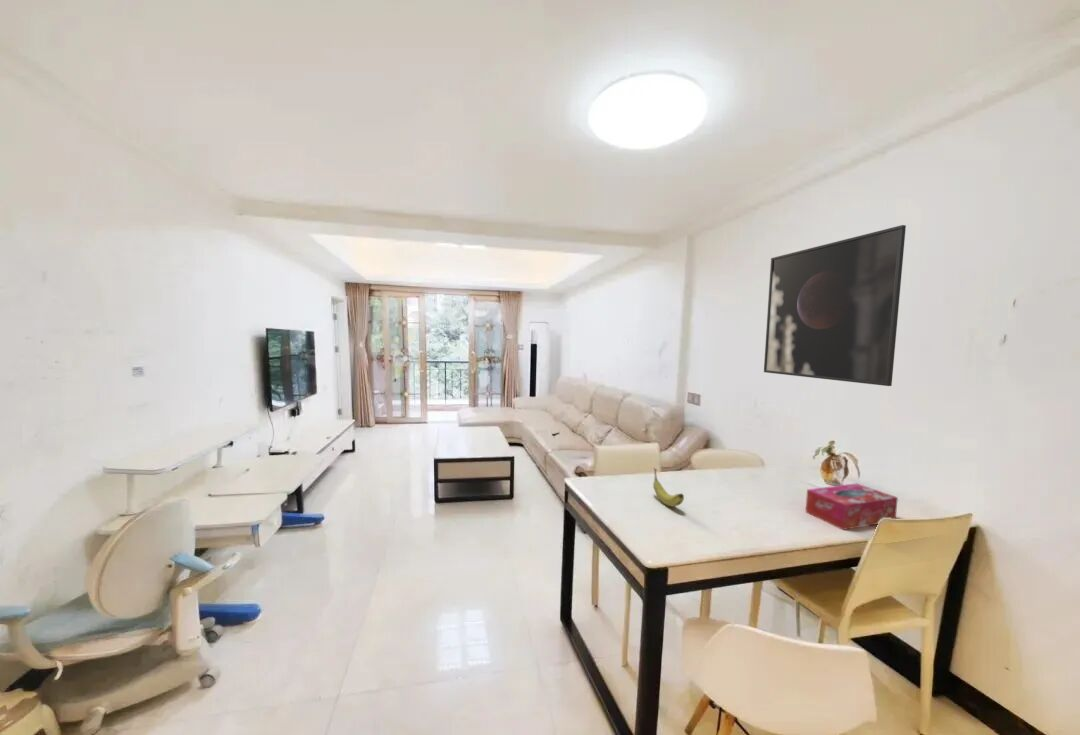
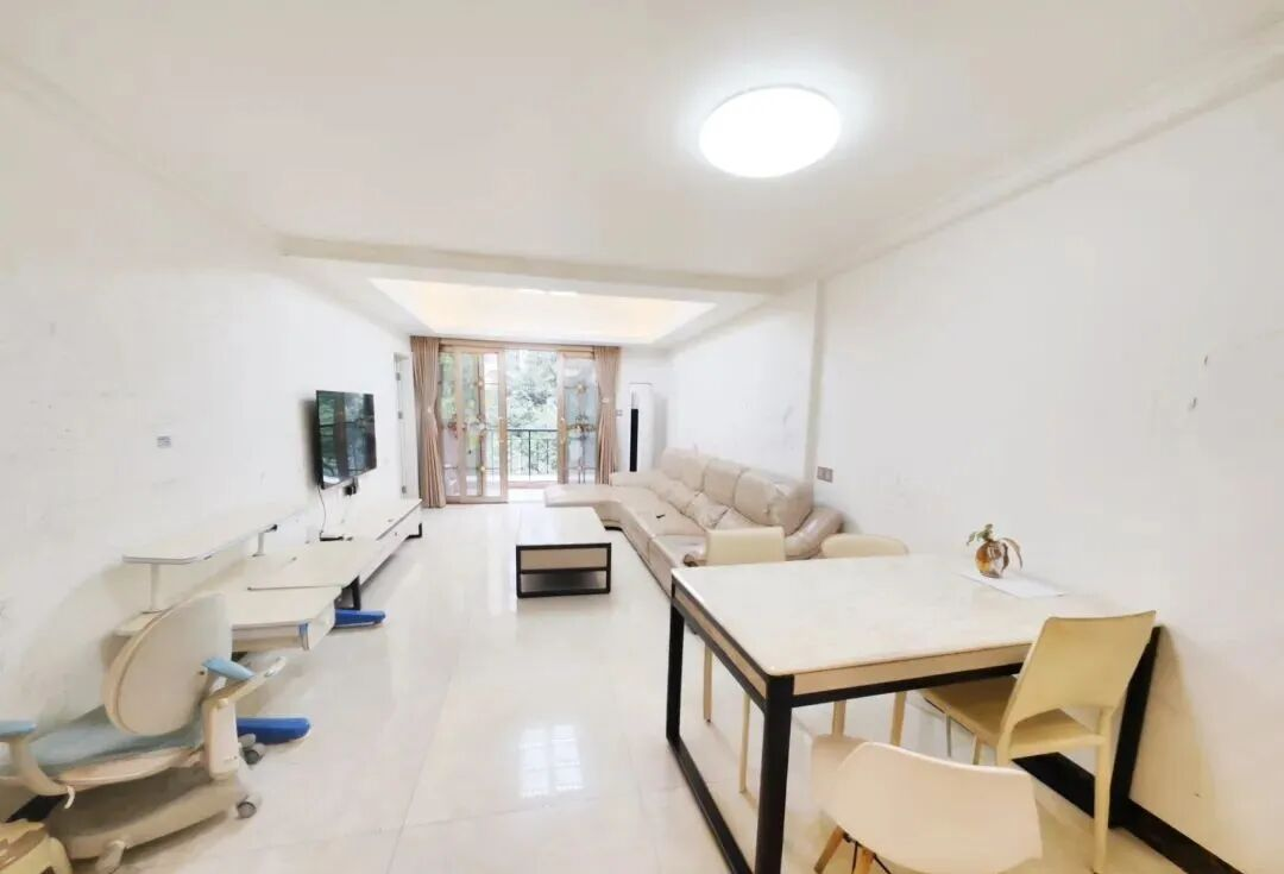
- tissue box (850, 505)
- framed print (821, 312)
- fruit (665, 491)
